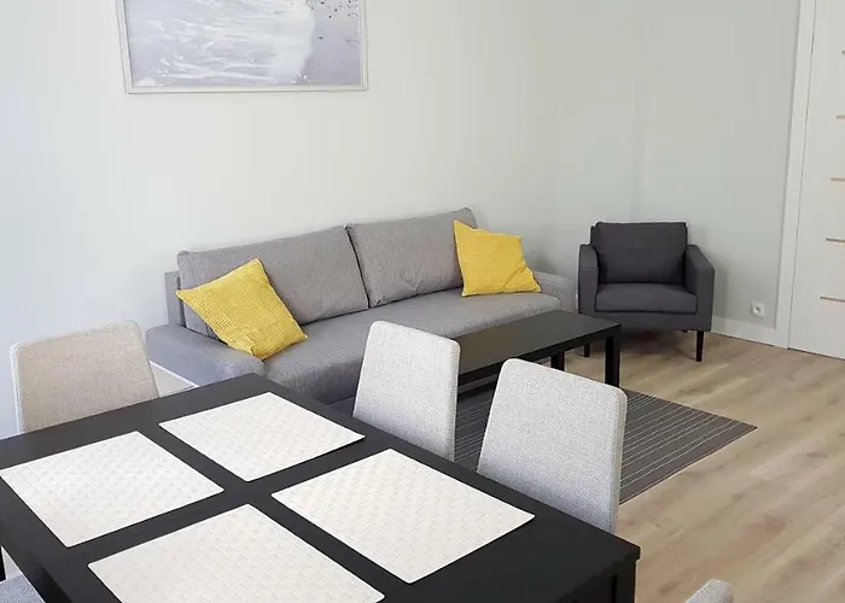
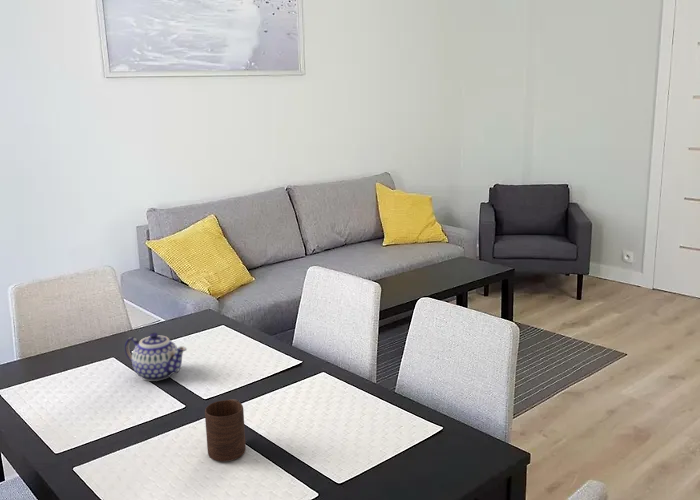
+ cup (225, 427)
+ teapot (155, 353)
